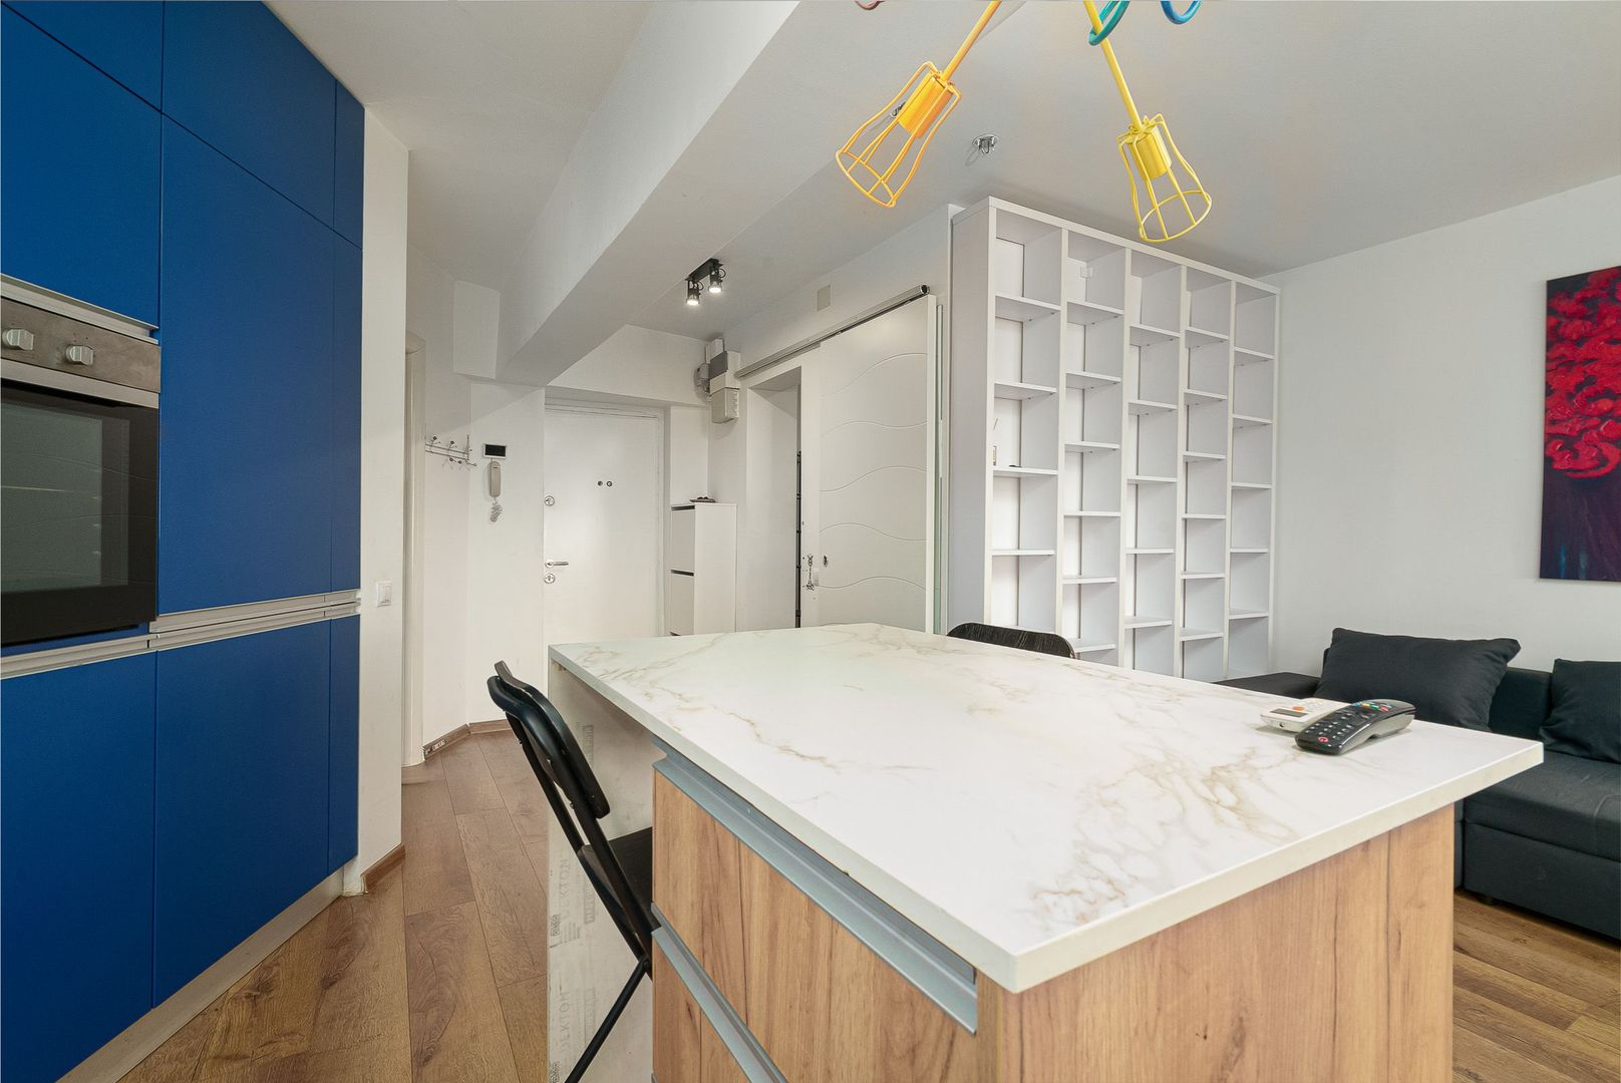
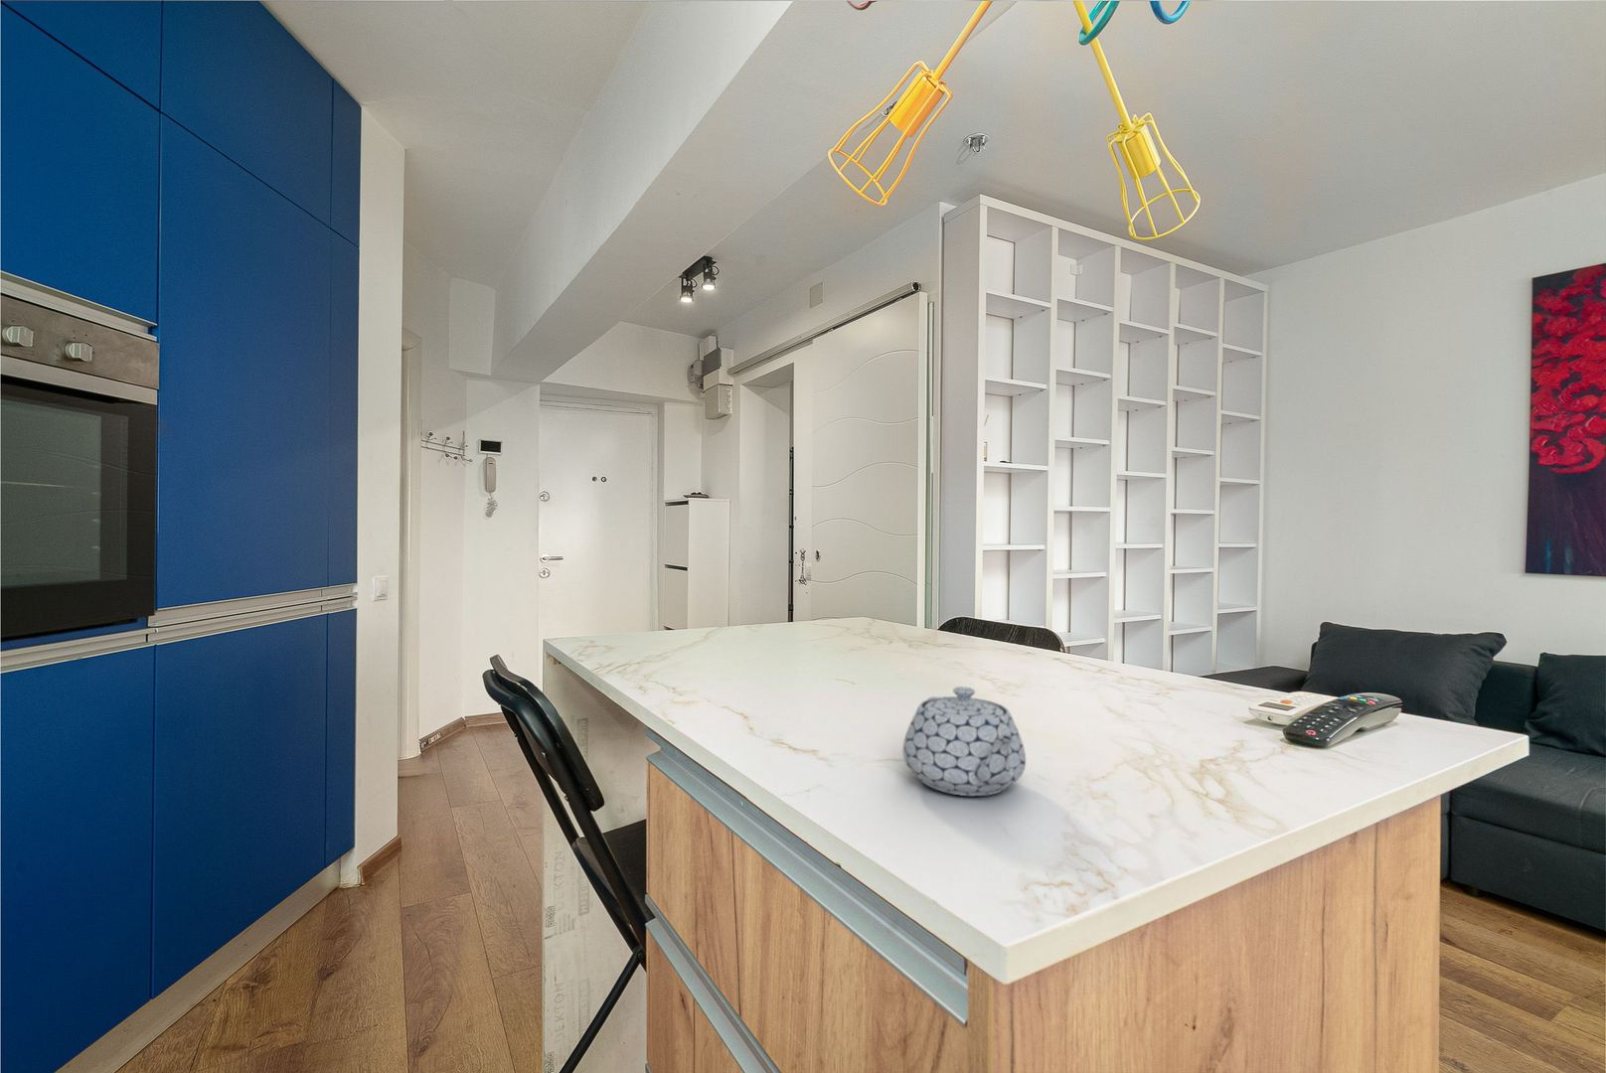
+ teapot (966, 736)
